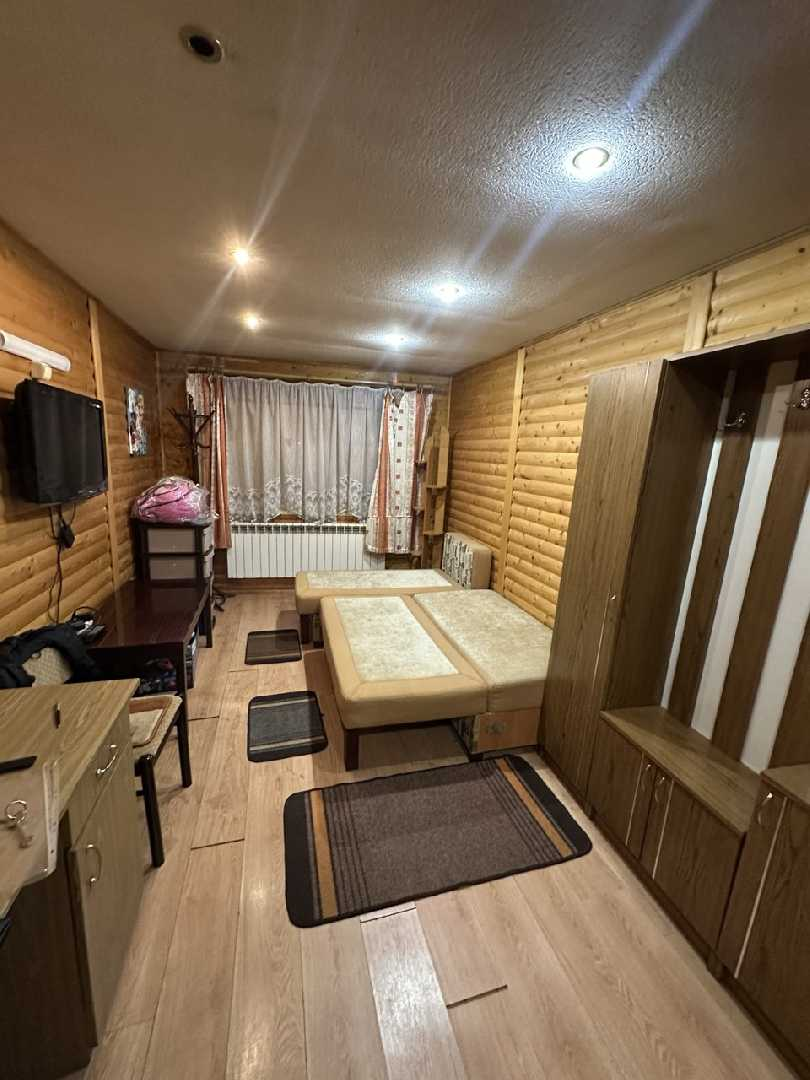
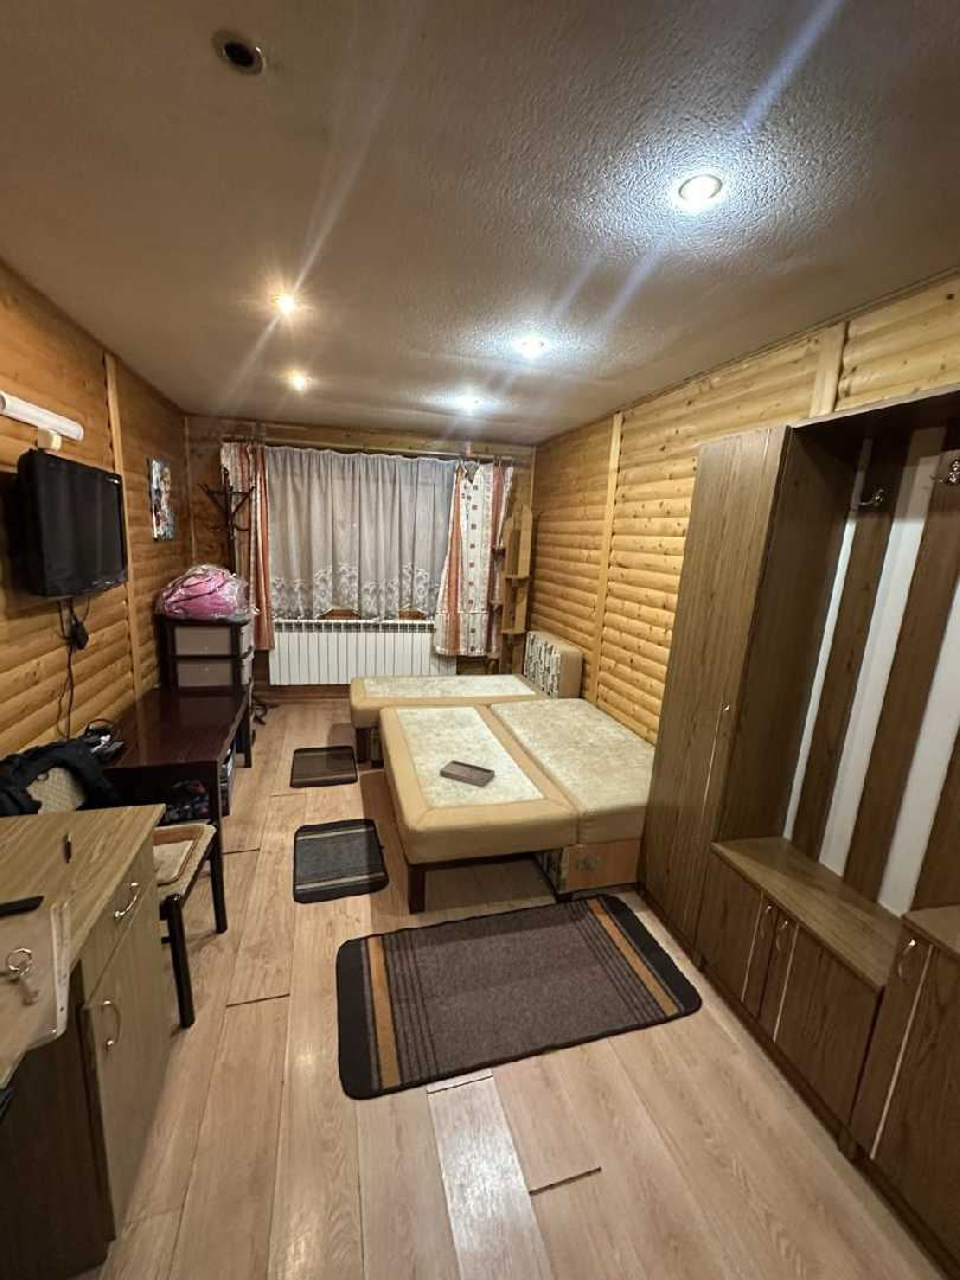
+ book (467, 772)
